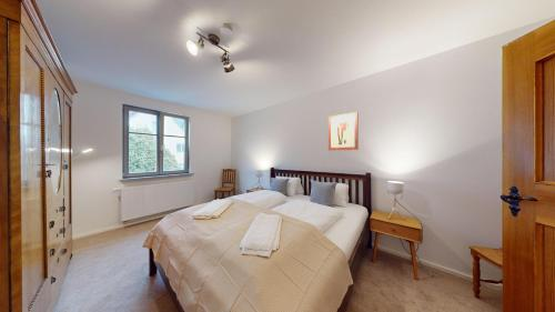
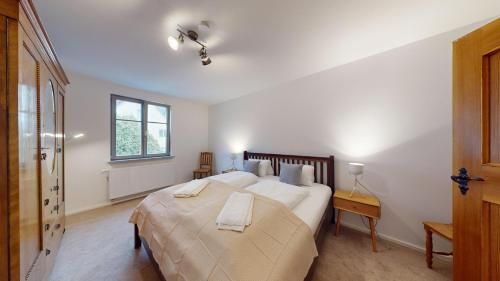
- wall art (342, 132)
